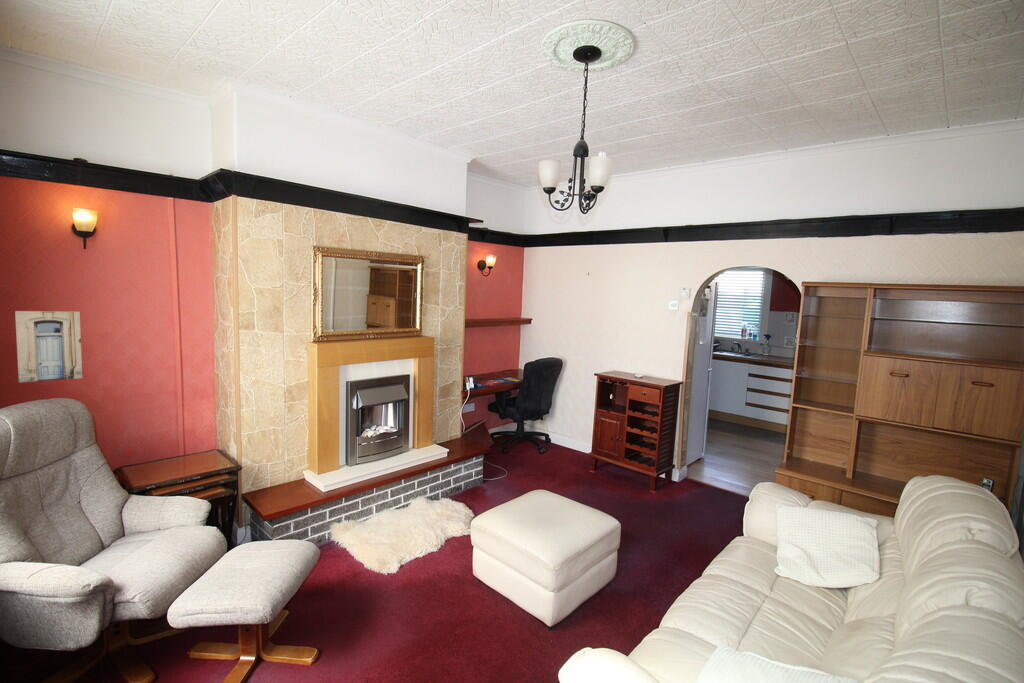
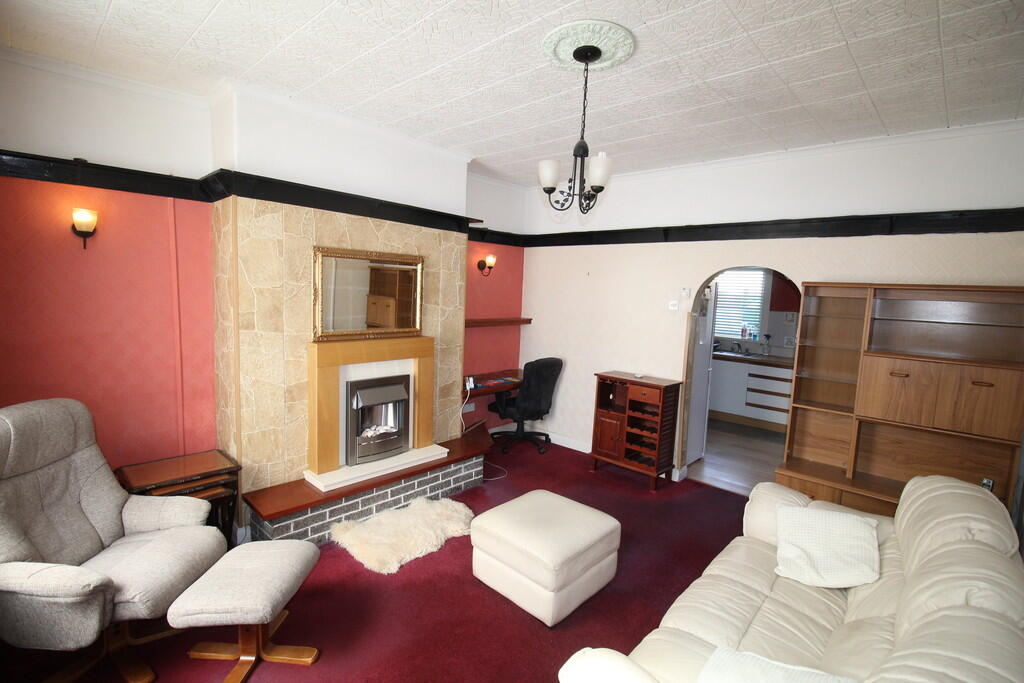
- wall art (49, 345)
